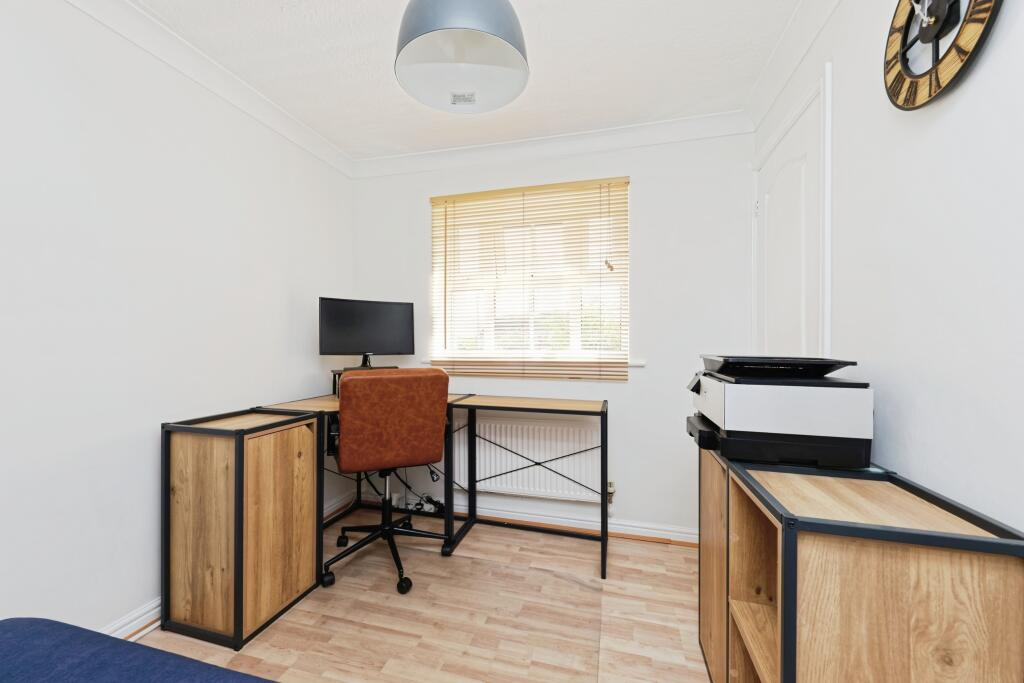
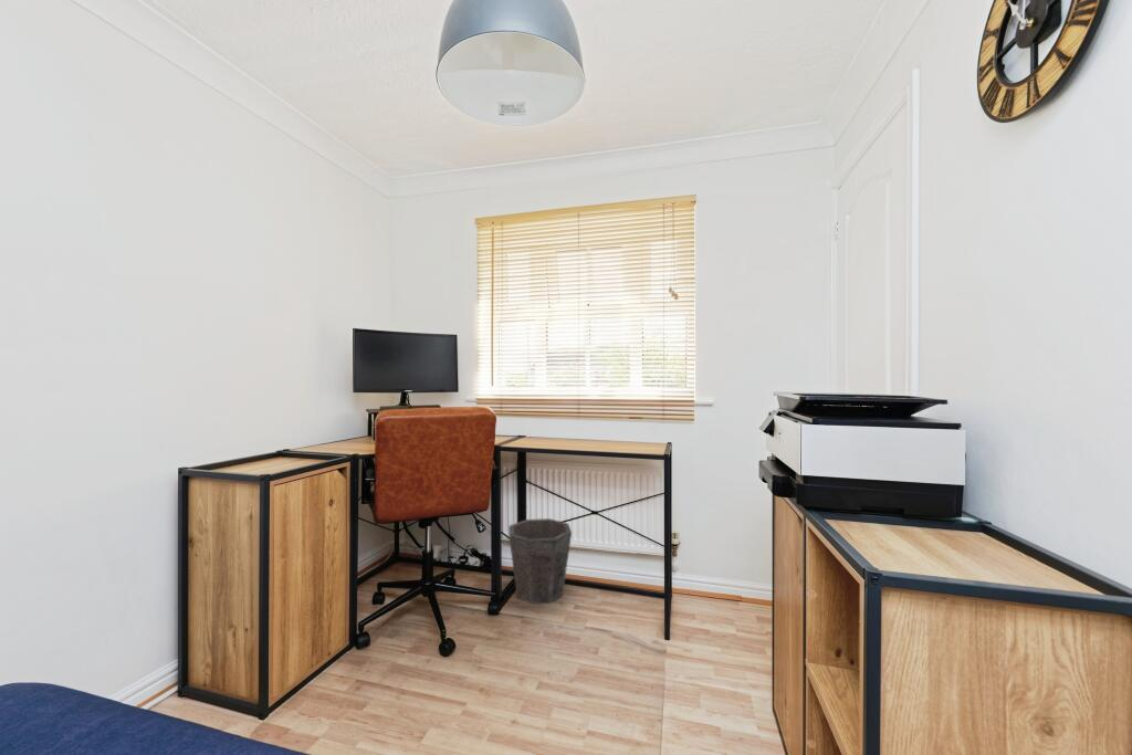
+ waste bin (539, 559)
